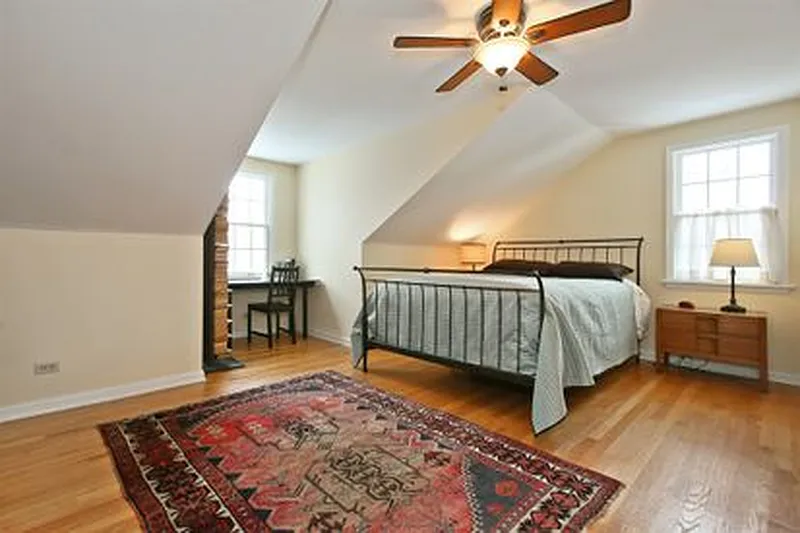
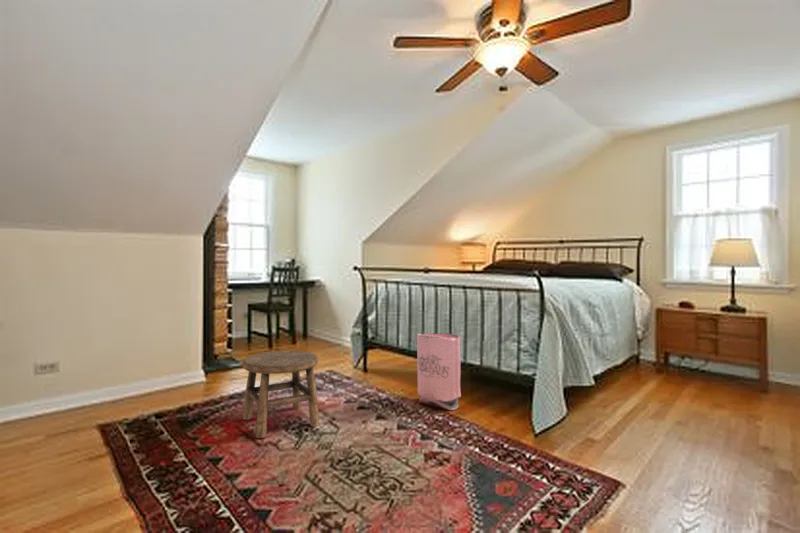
+ bag (437, 368)
+ stool (280, 389)
